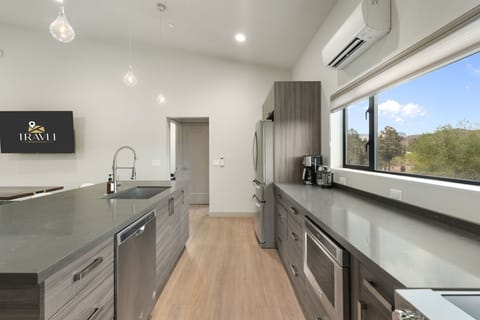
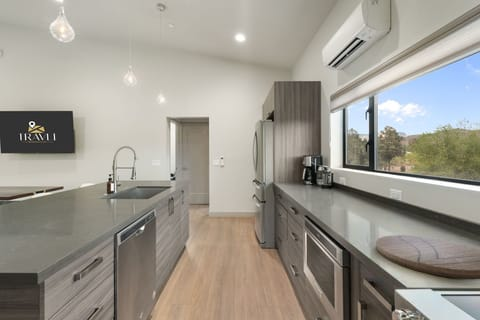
+ cutting board (430, 253)
